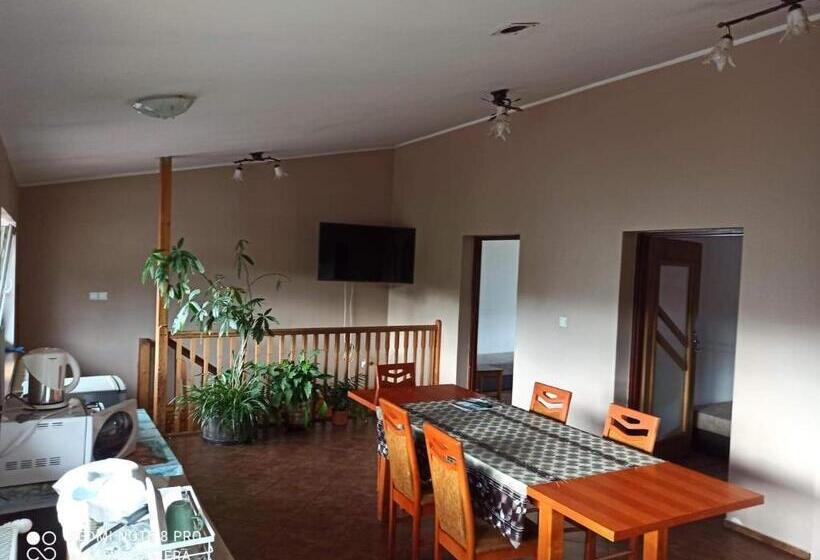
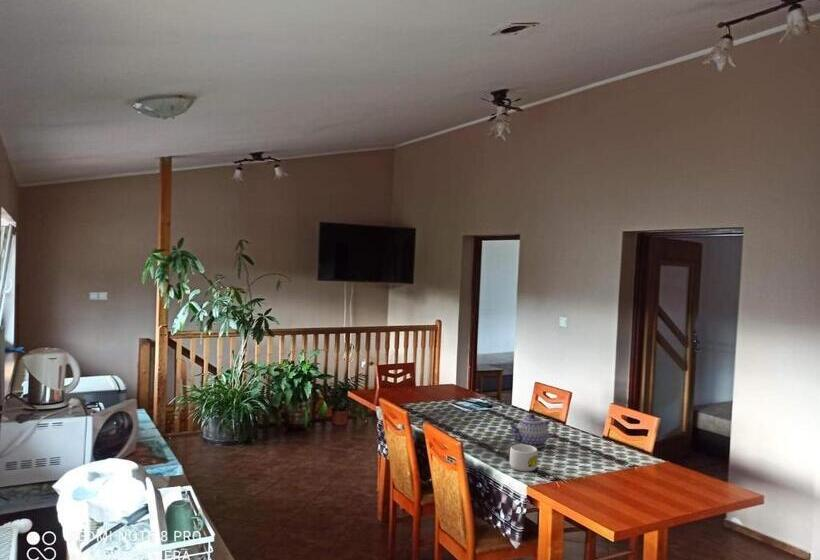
+ teapot (532, 429)
+ mug (523, 457)
